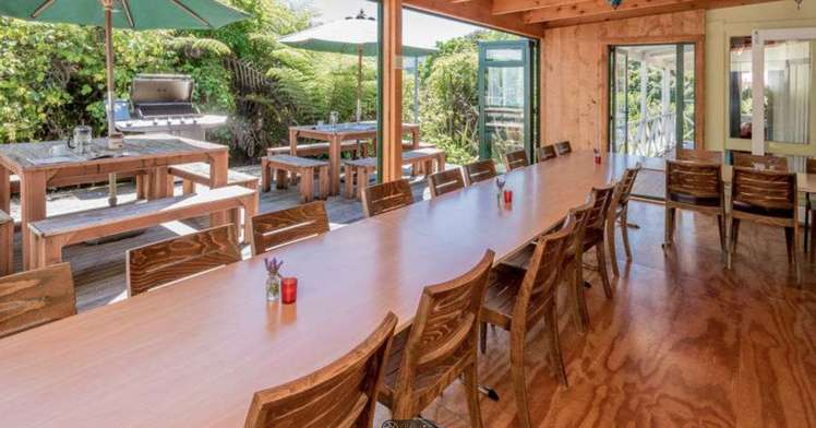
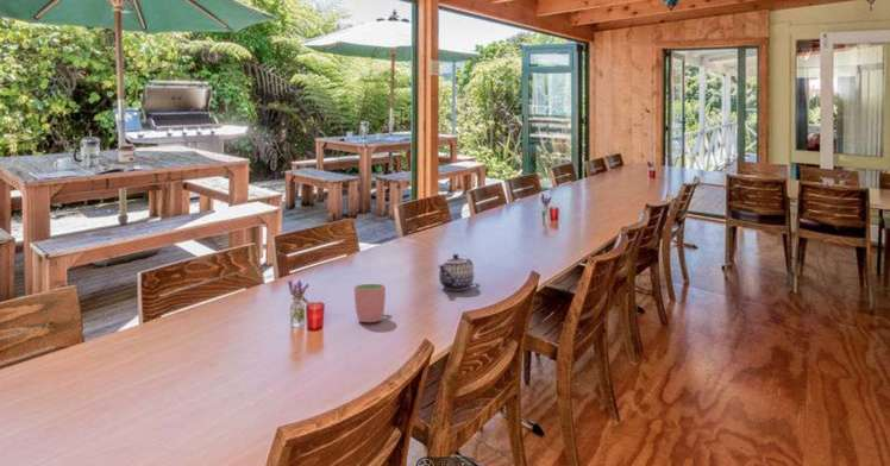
+ cup (372, 302)
+ teapot (456, 271)
